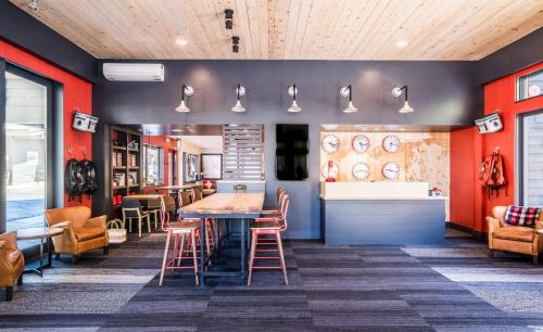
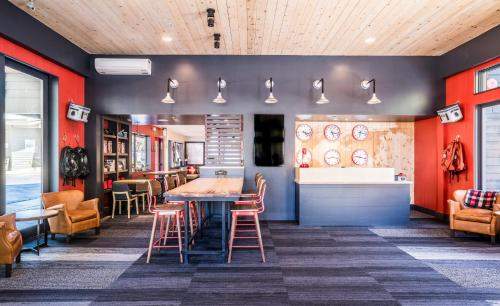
- basket (114, 230)
